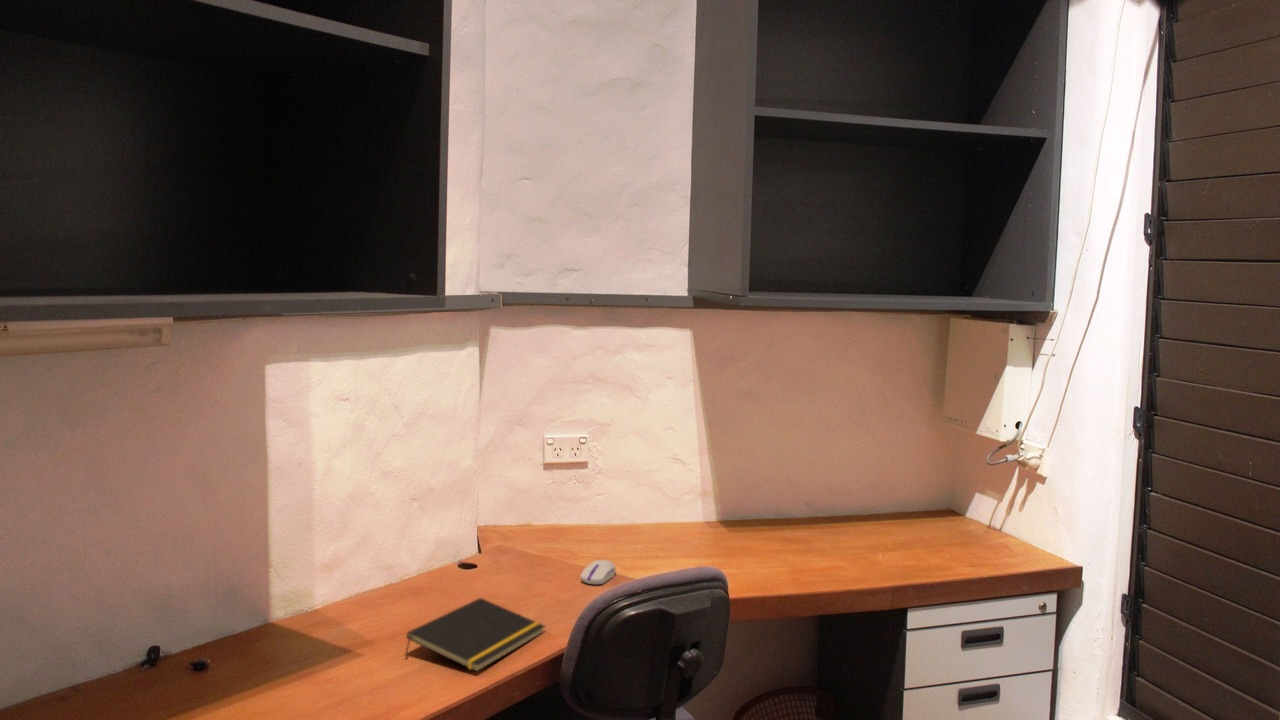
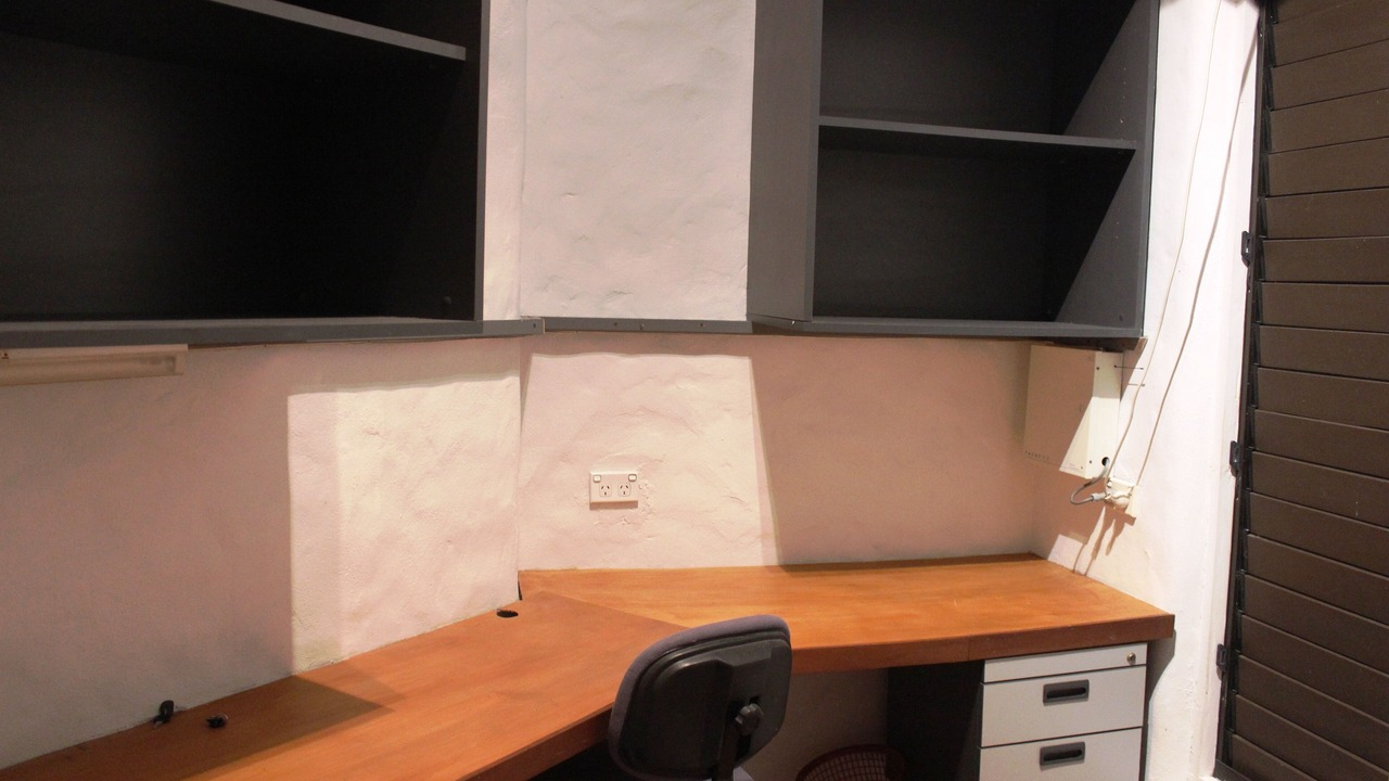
- notepad (478, 631)
- computer mouse (599, 570)
